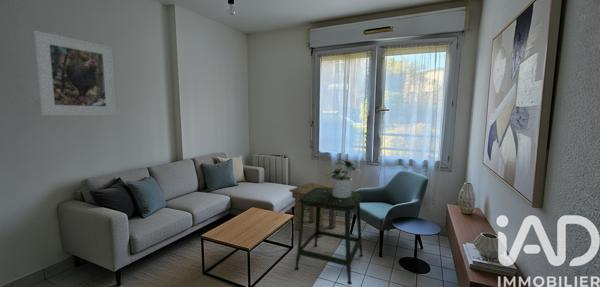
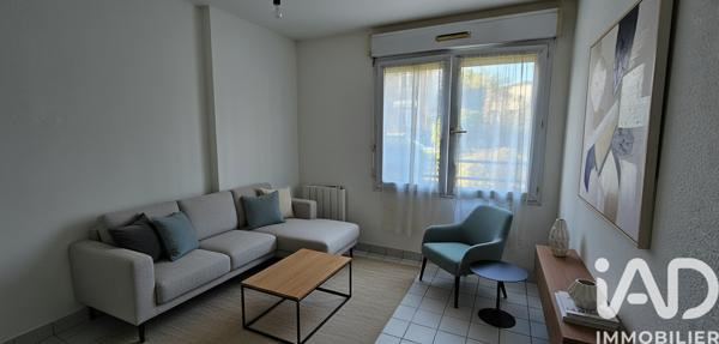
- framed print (79, 77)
- side table (315, 208)
- stool (329, 232)
- potted plant (344, 177)
